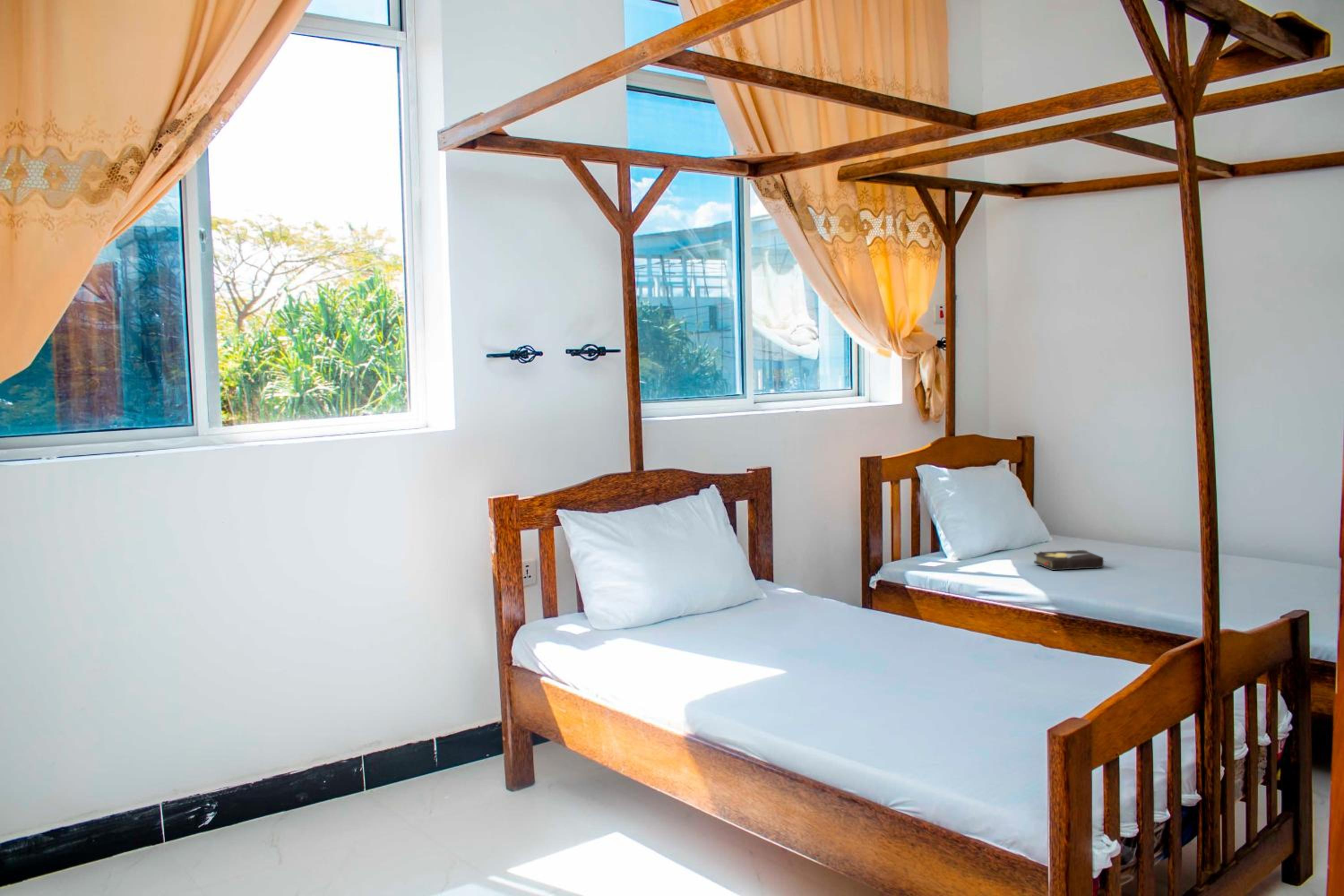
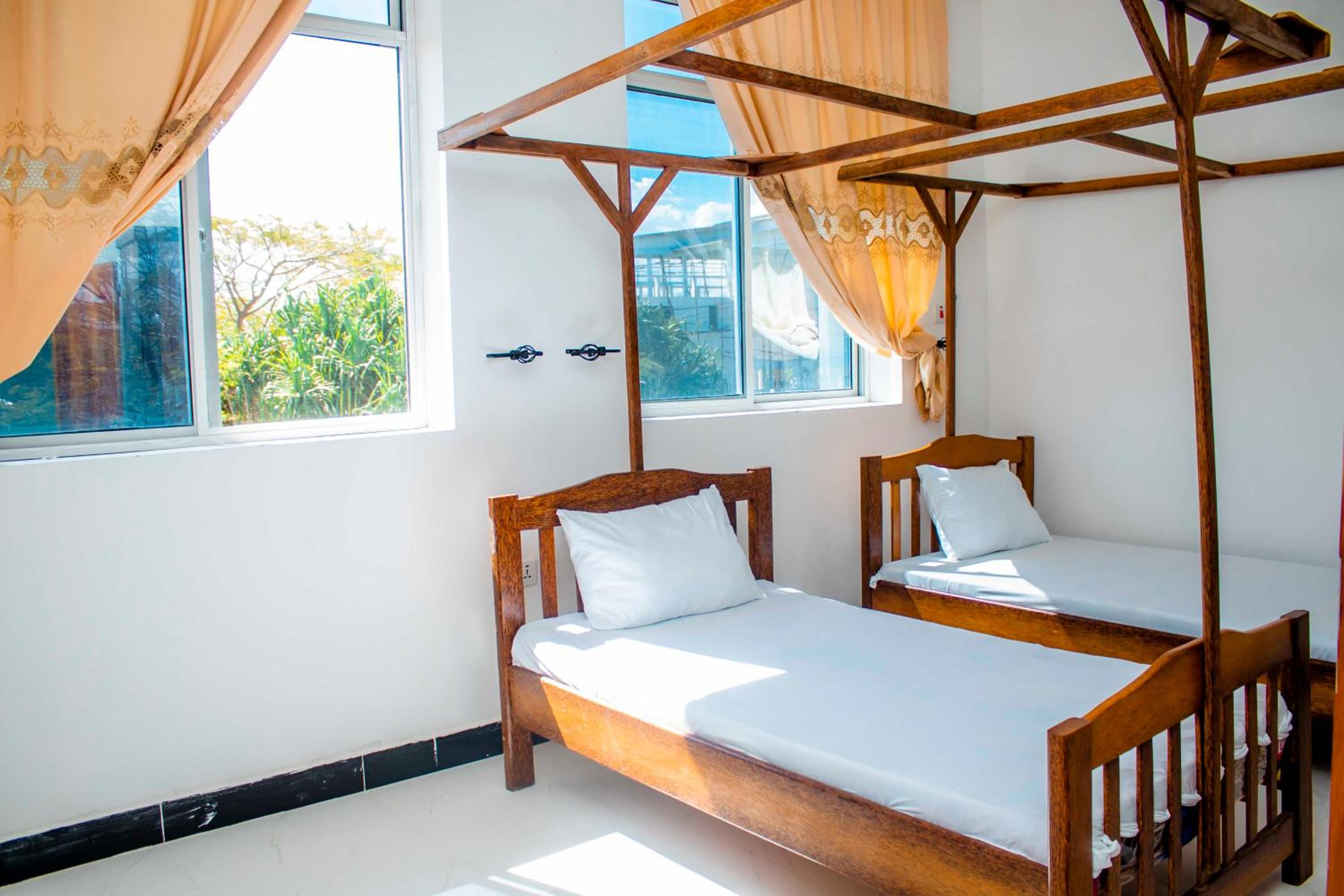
- hardback book (1068, 559)
